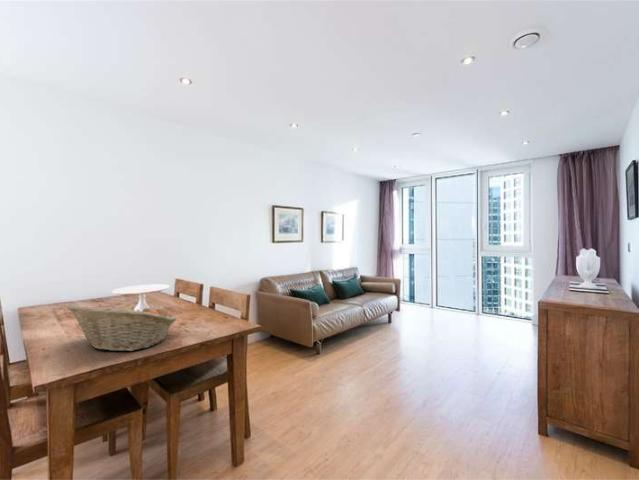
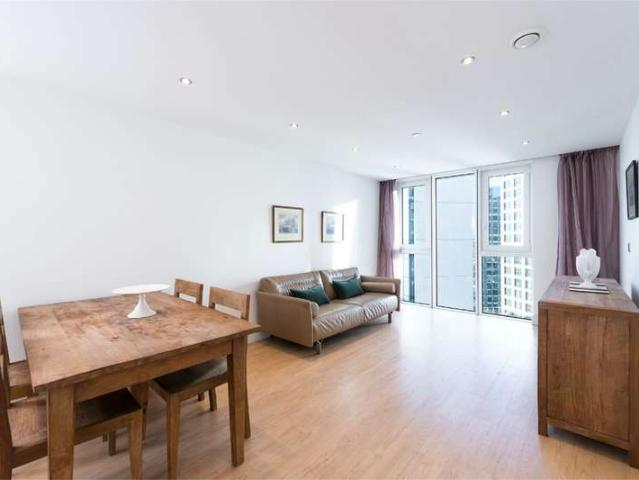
- fruit basket (124, 321)
